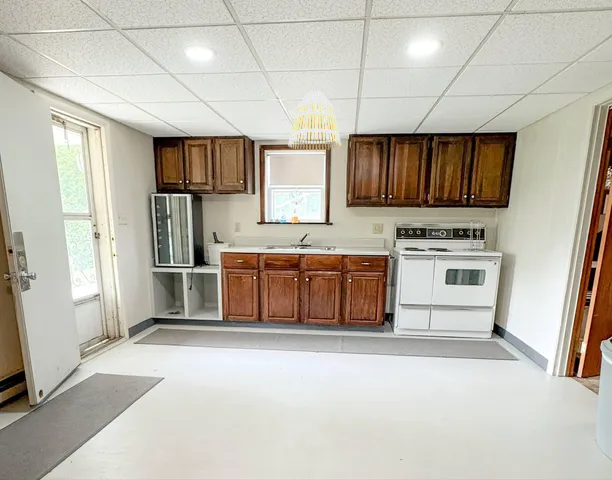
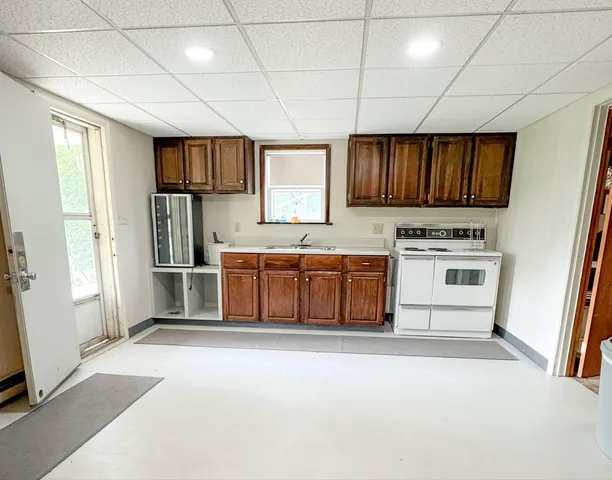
- lamp shade (314, 120)
